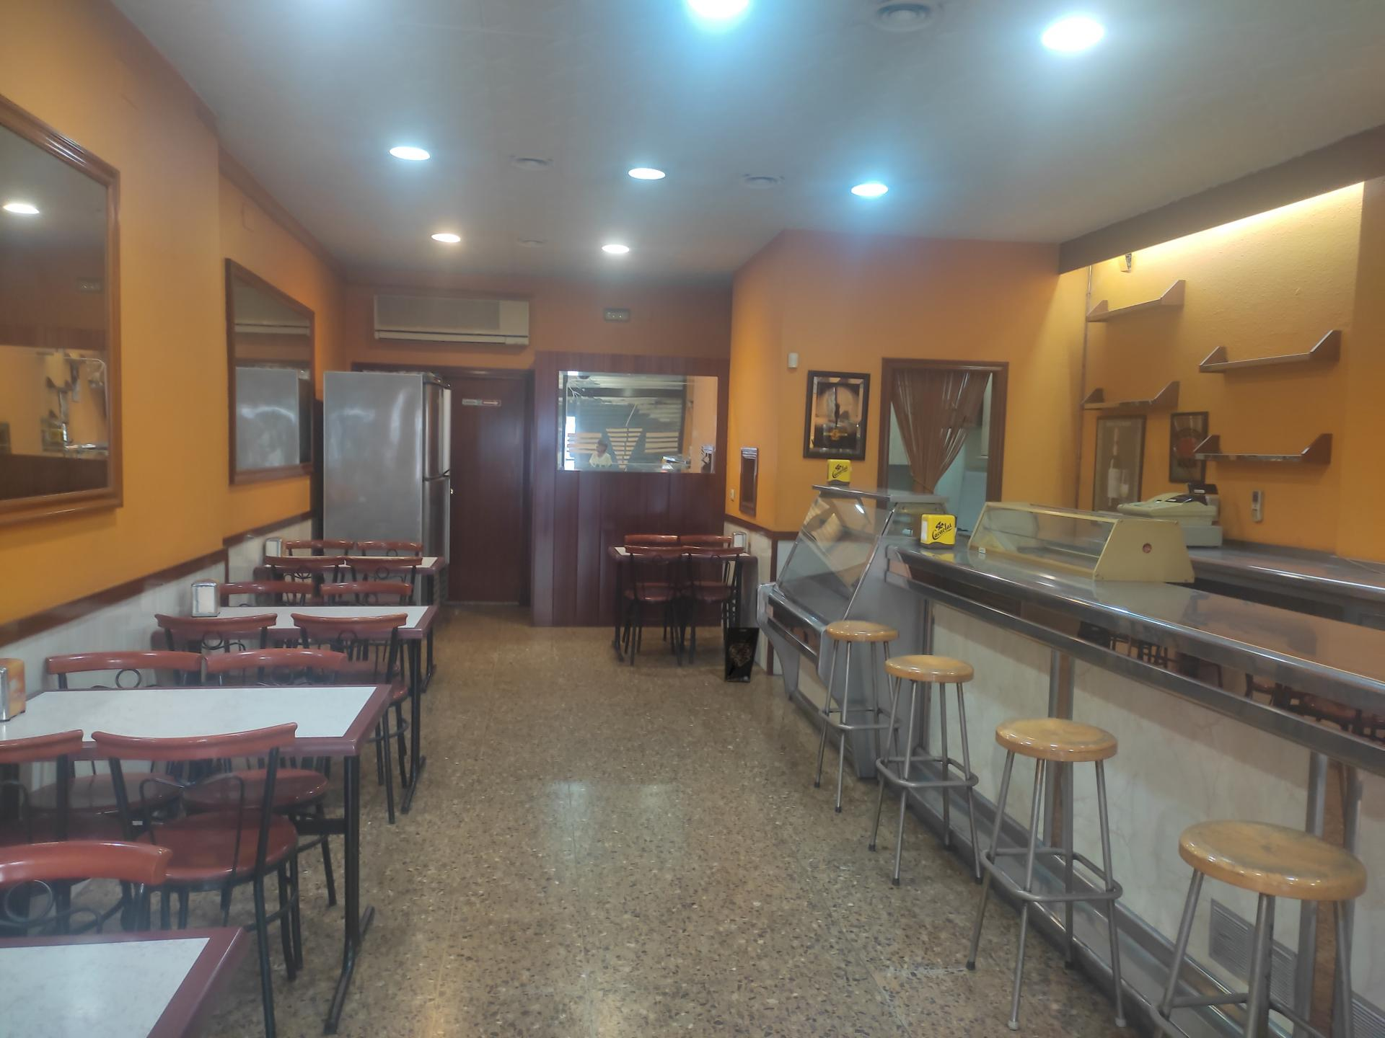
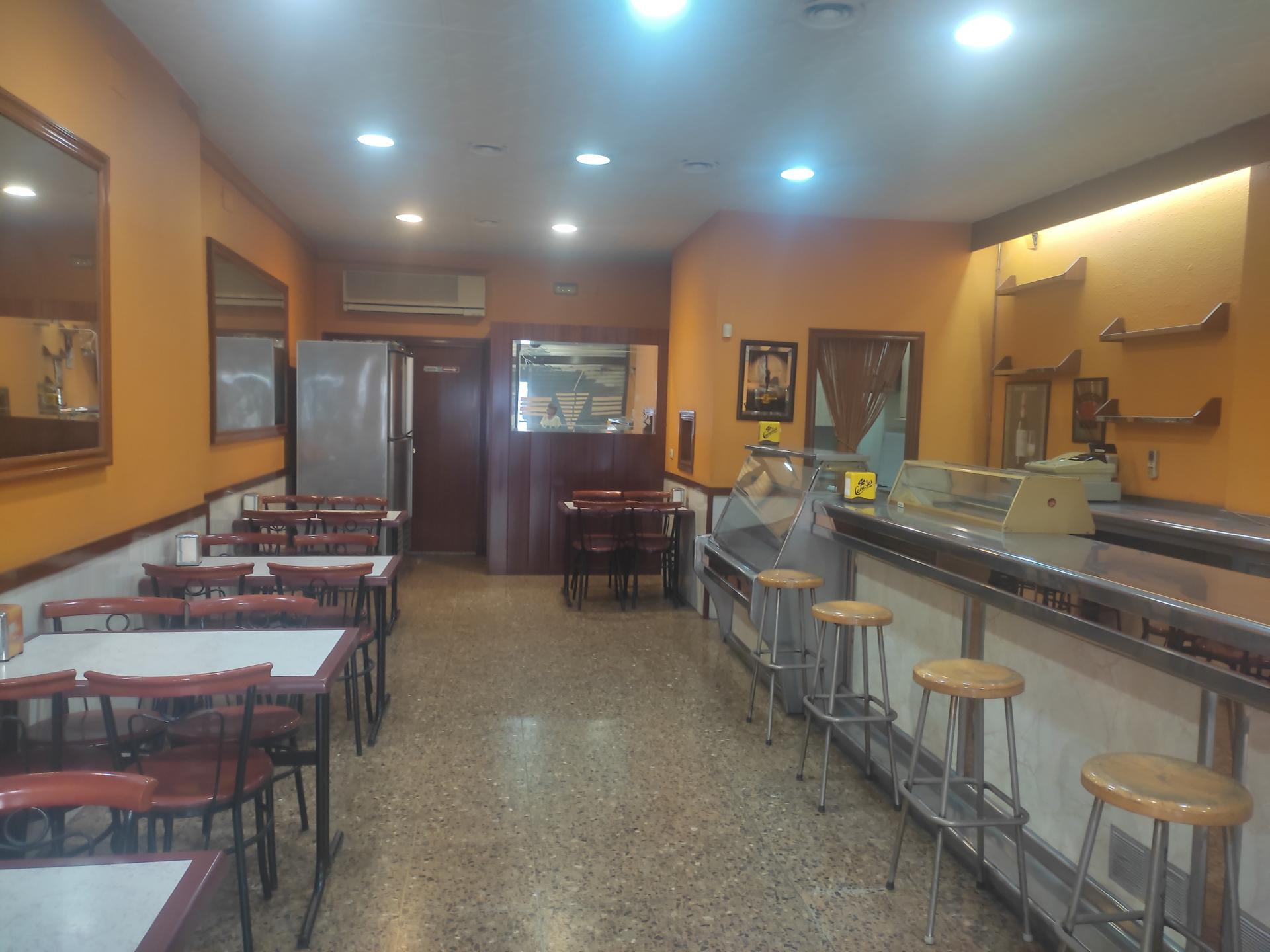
- bag (742, 654)
